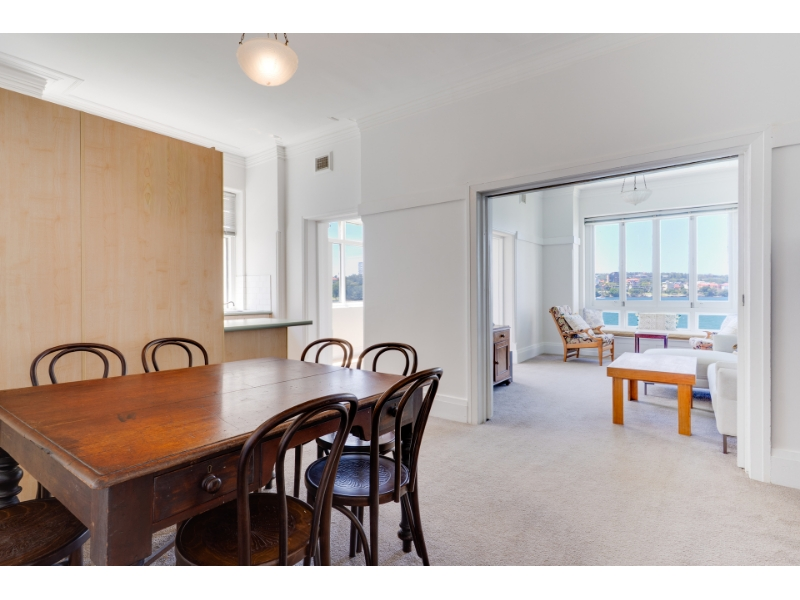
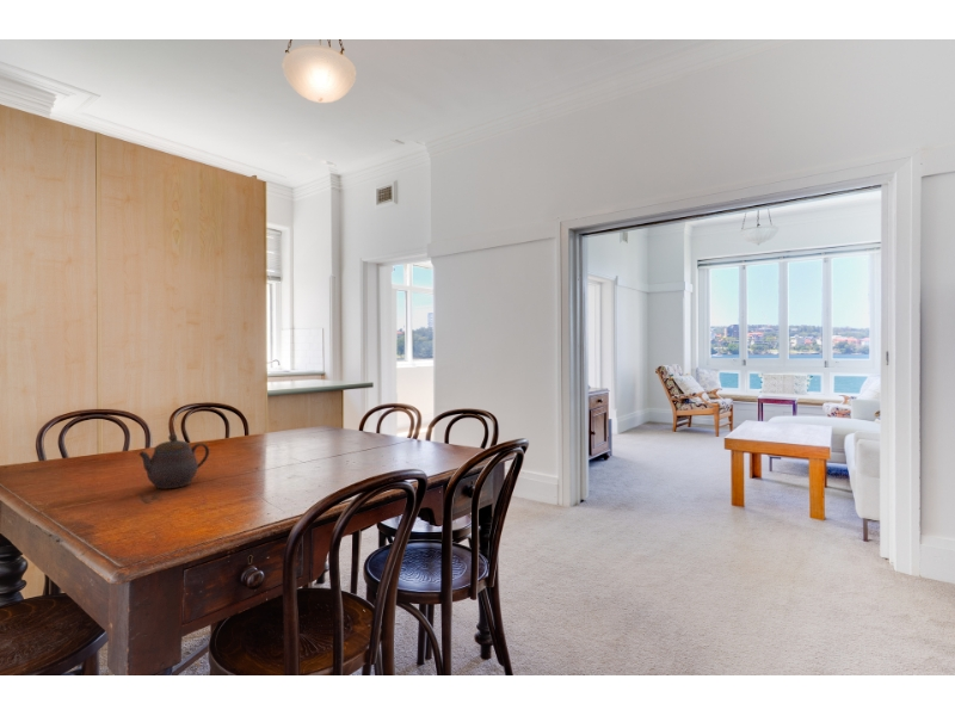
+ teapot (175, 458)
